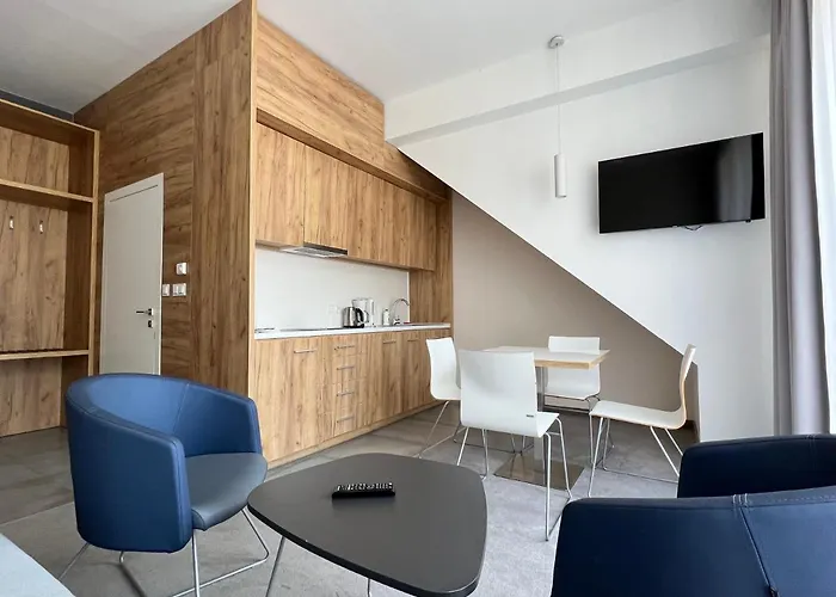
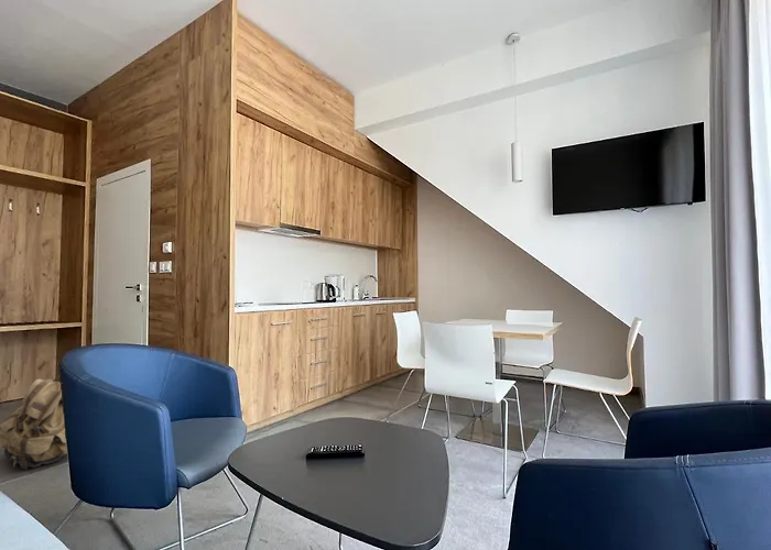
+ backpack (44, 416)
